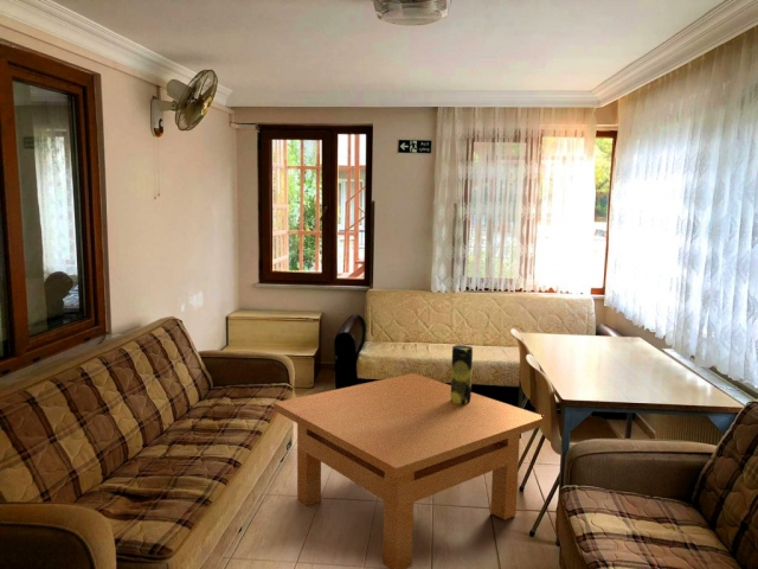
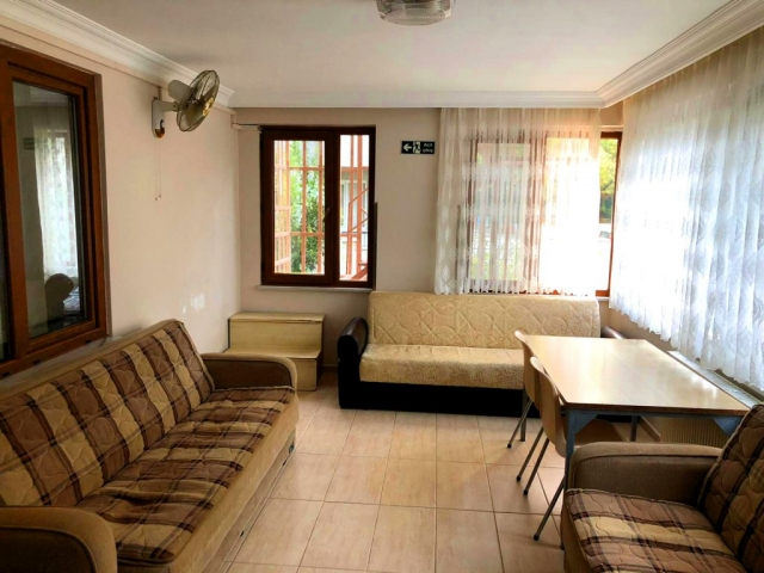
- table (405, 459)
- vase (461, 373)
